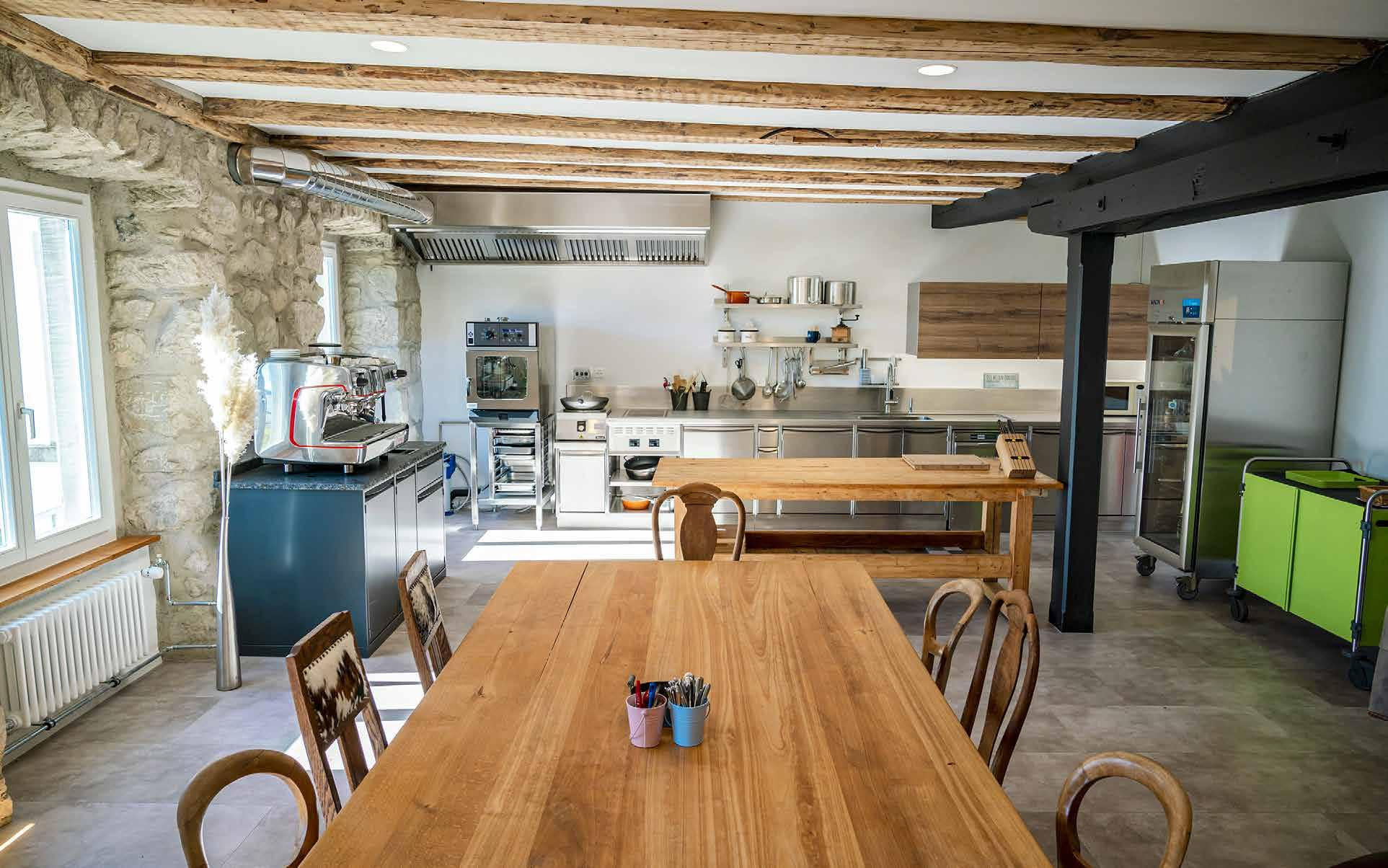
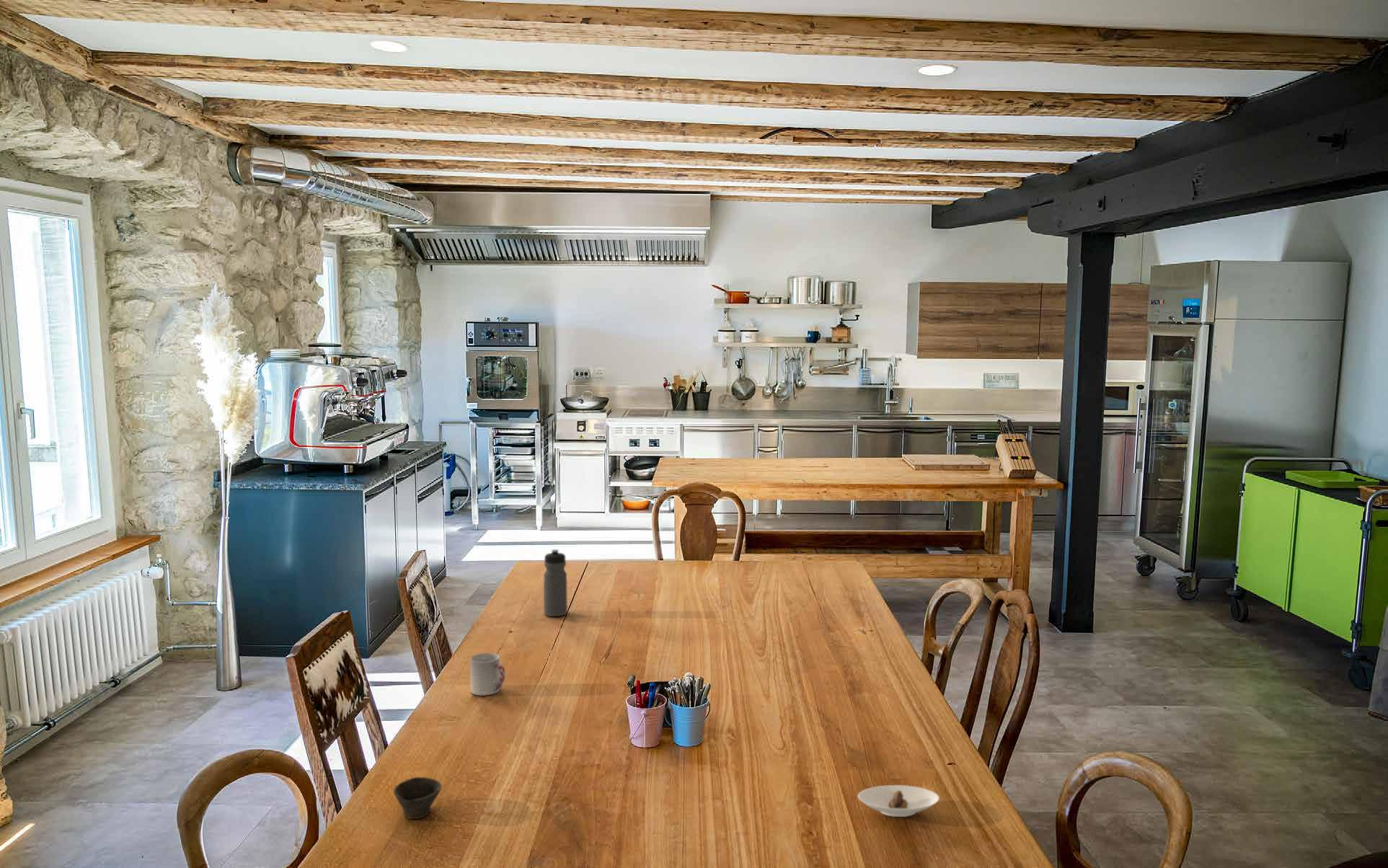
+ saucer (898, 802)
+ water bottle (555, 581)
+ cup (418, 798)
+ cup (490, 675)
